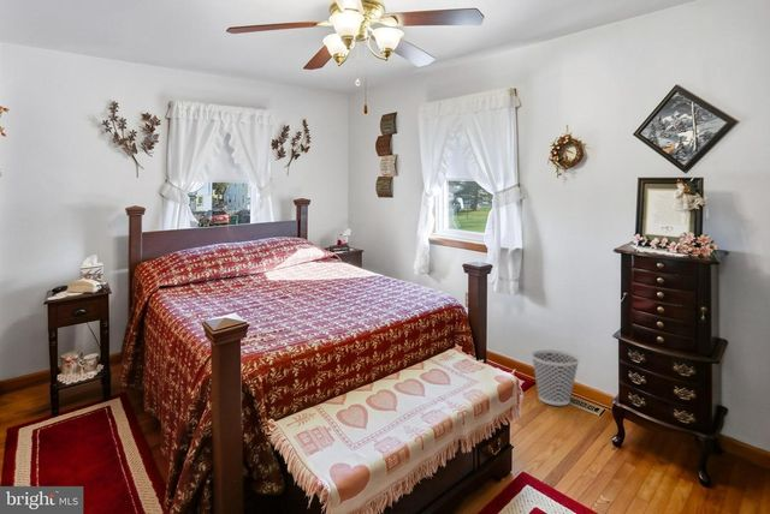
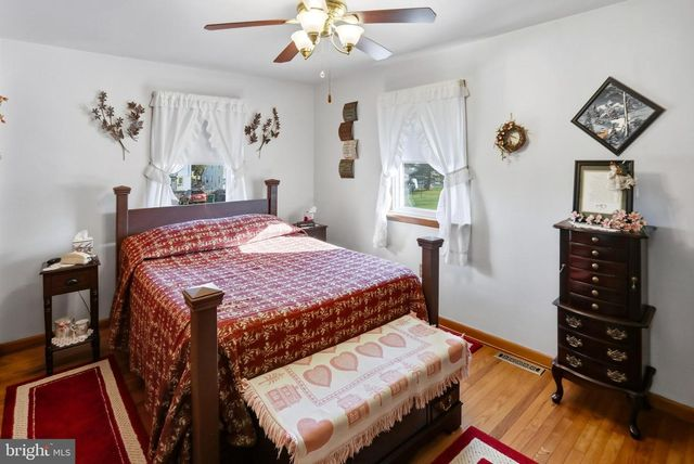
- wastebasket (553, 377)
